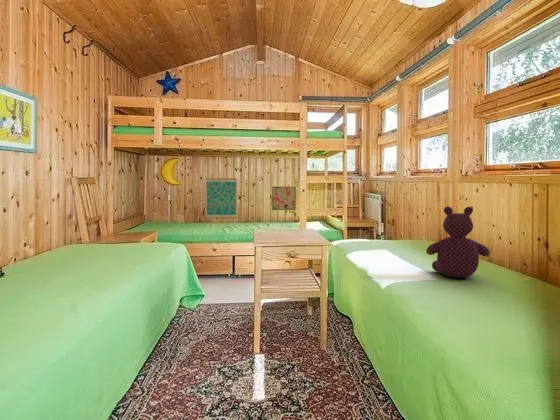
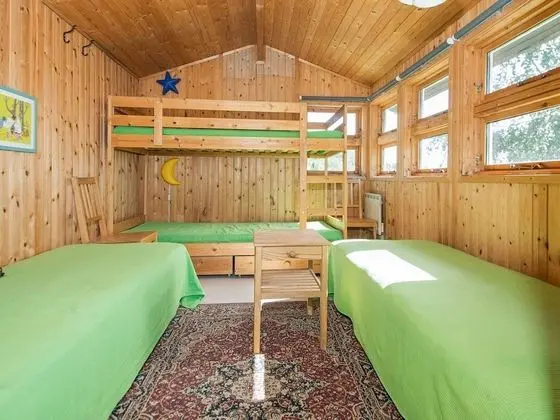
- wall art (283, 198)
- wall art (221, 198)
- teddy bear (455, 241)
